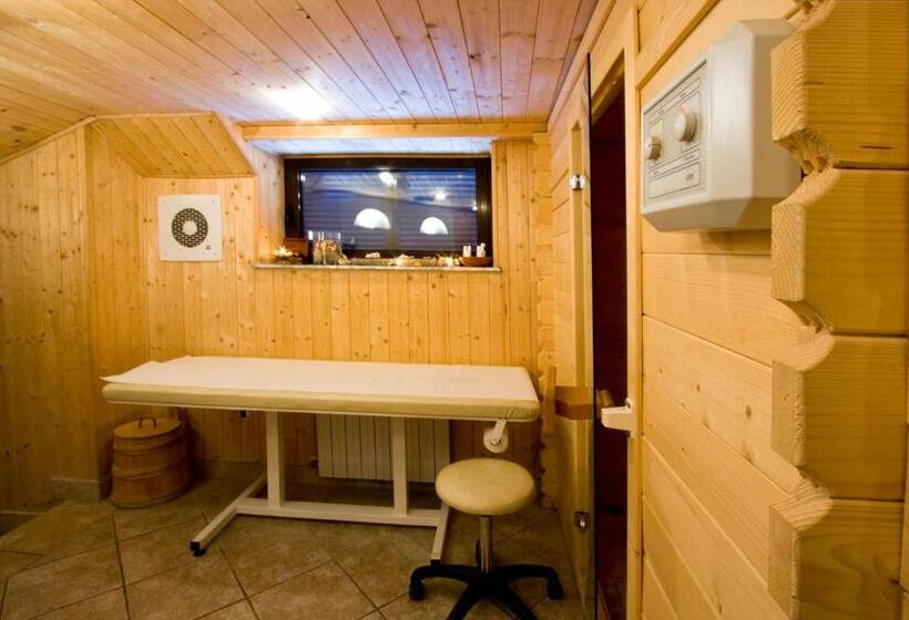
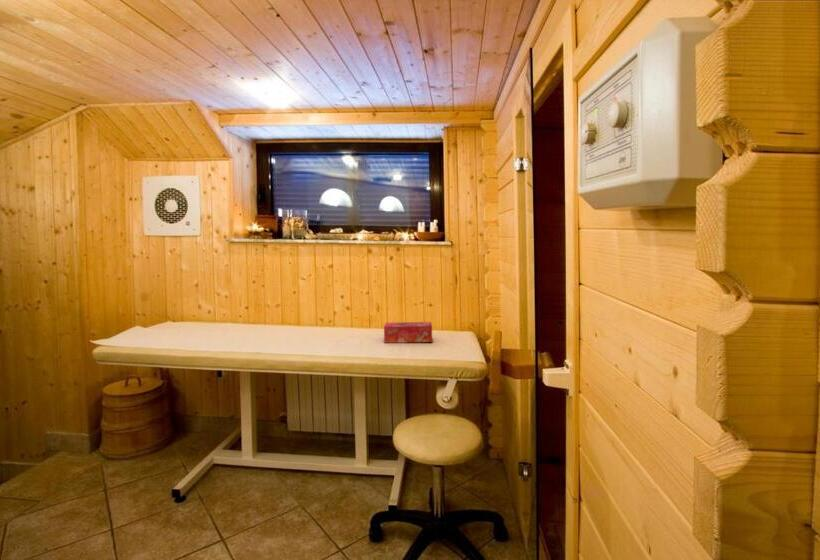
+ tissue box (408, 332)
